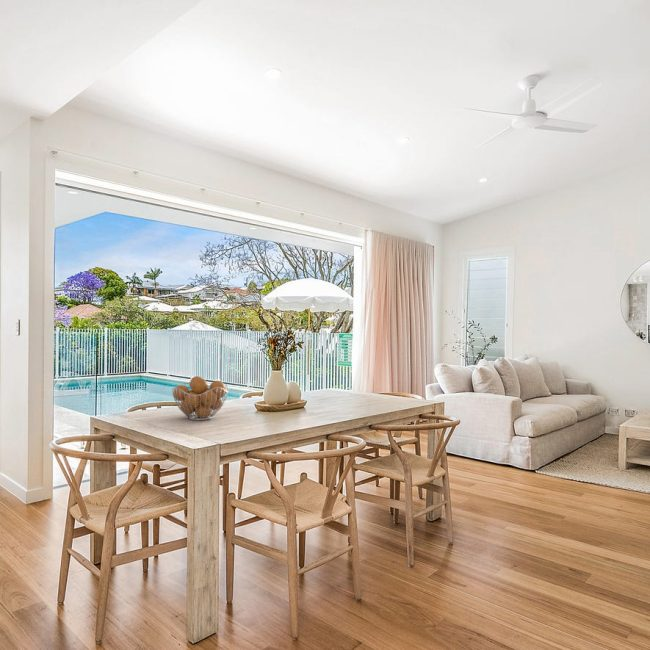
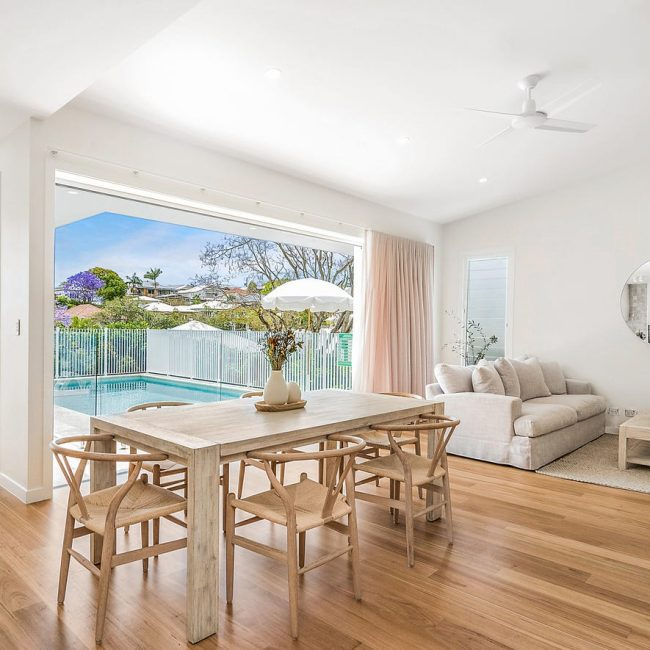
- fruit basket (200, 397)
